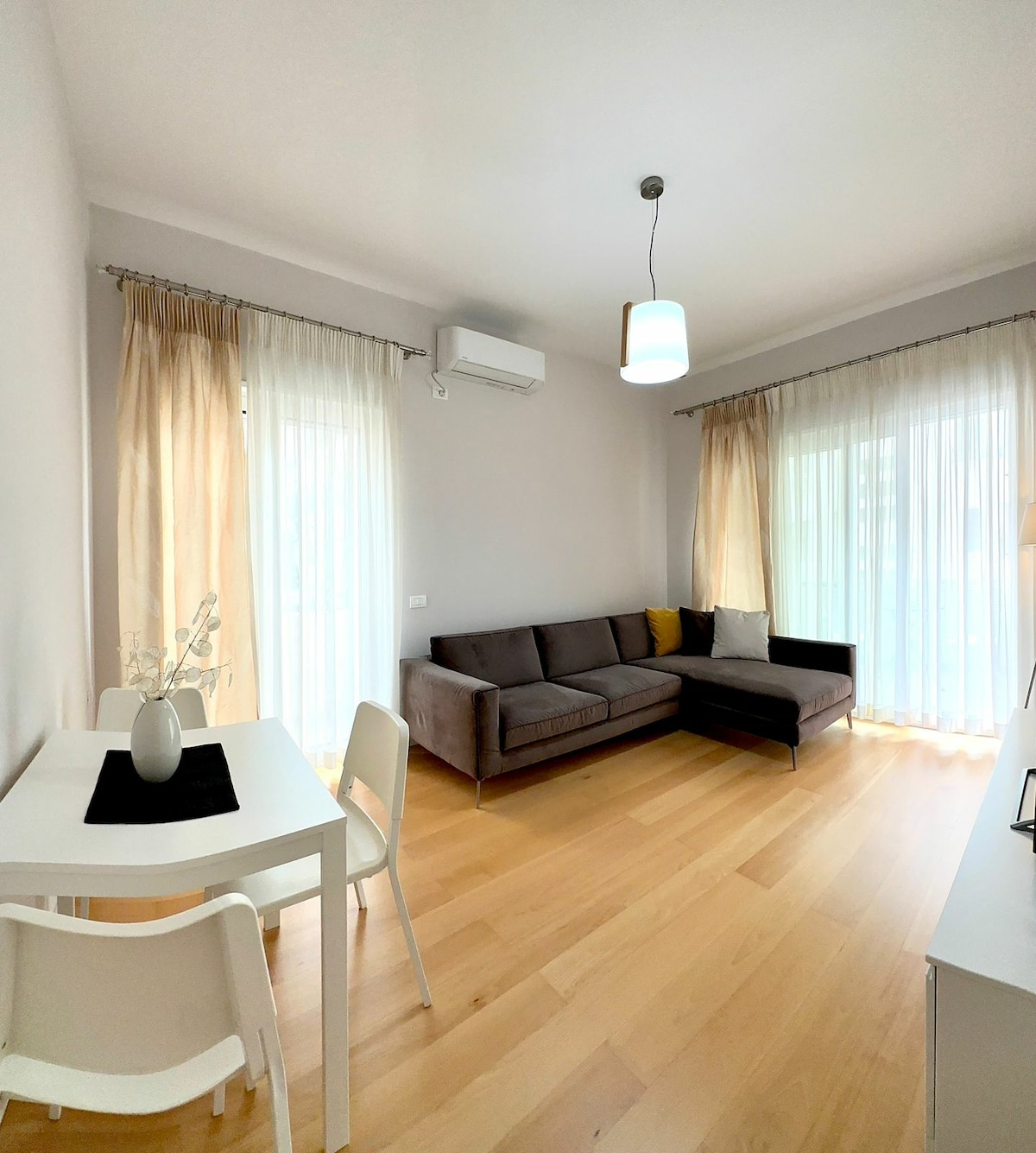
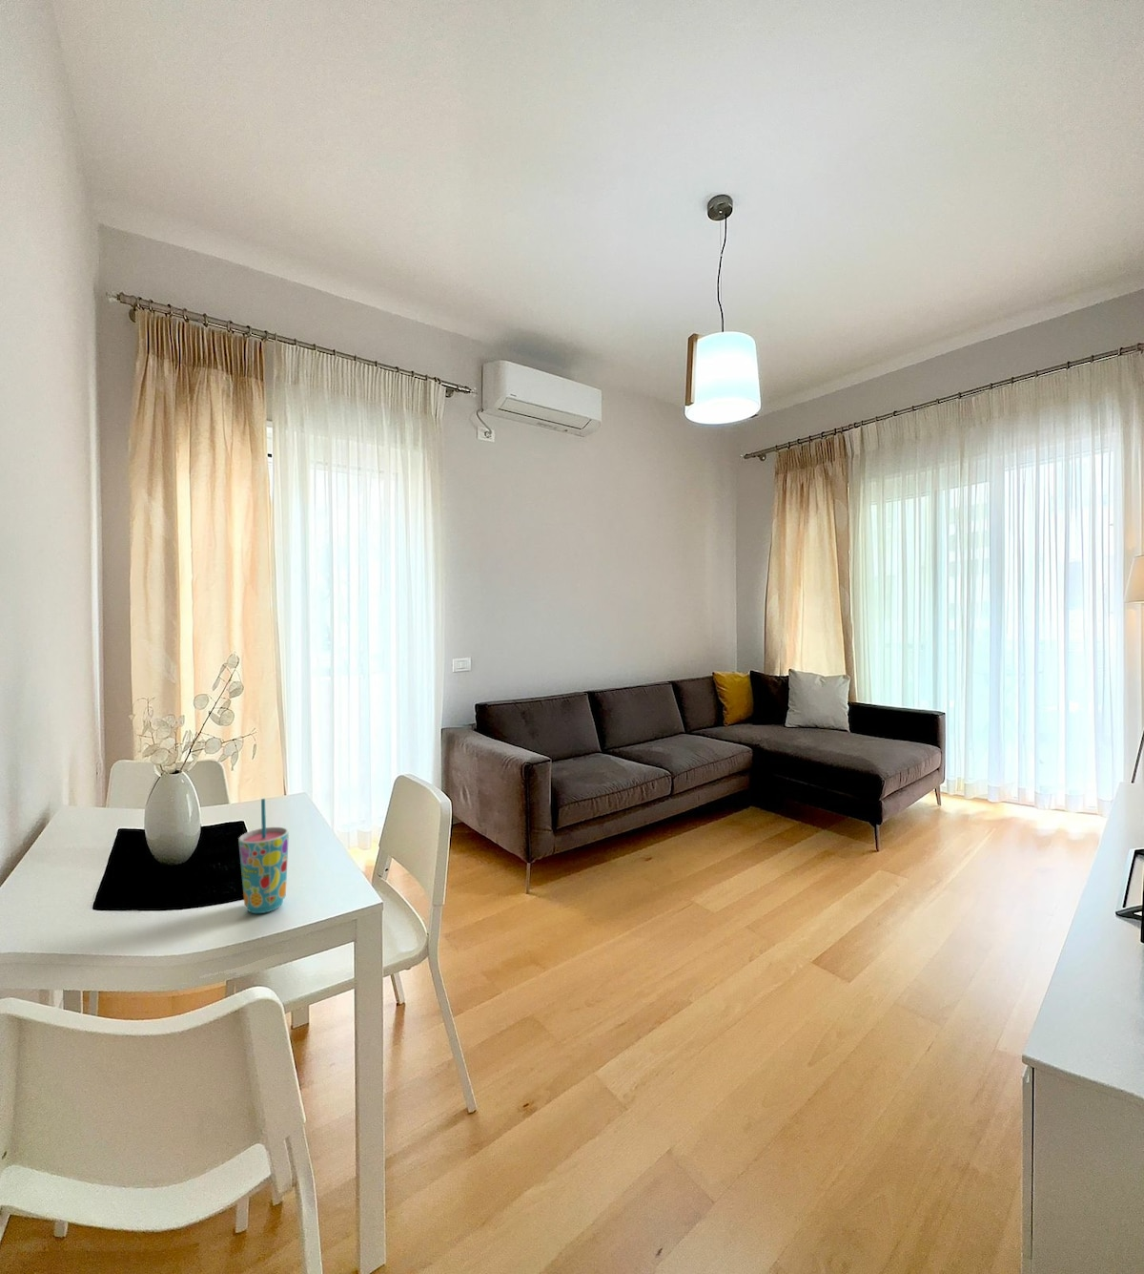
+ cup (264, 852)
